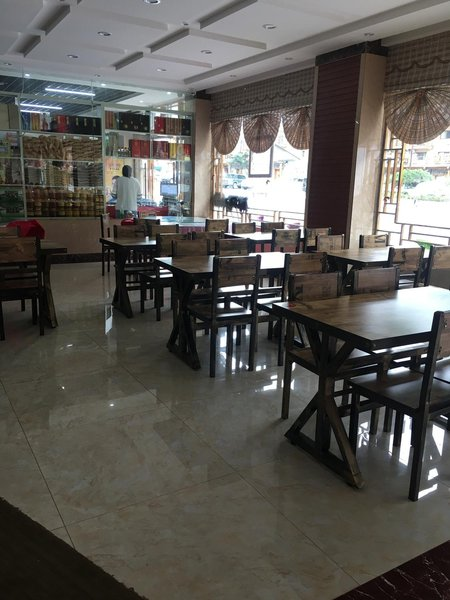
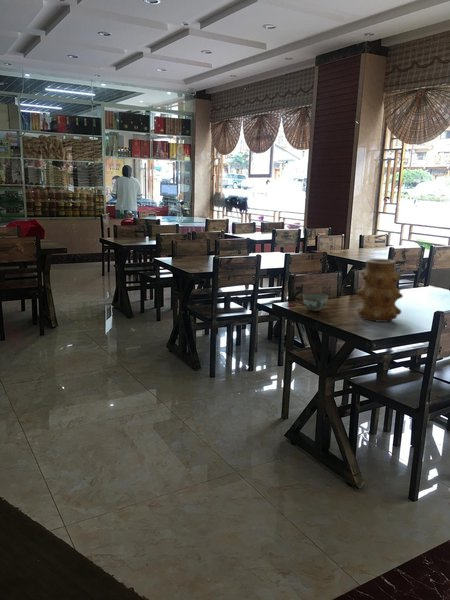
+ vase (380, 289)
+ bowl (314, 302)
